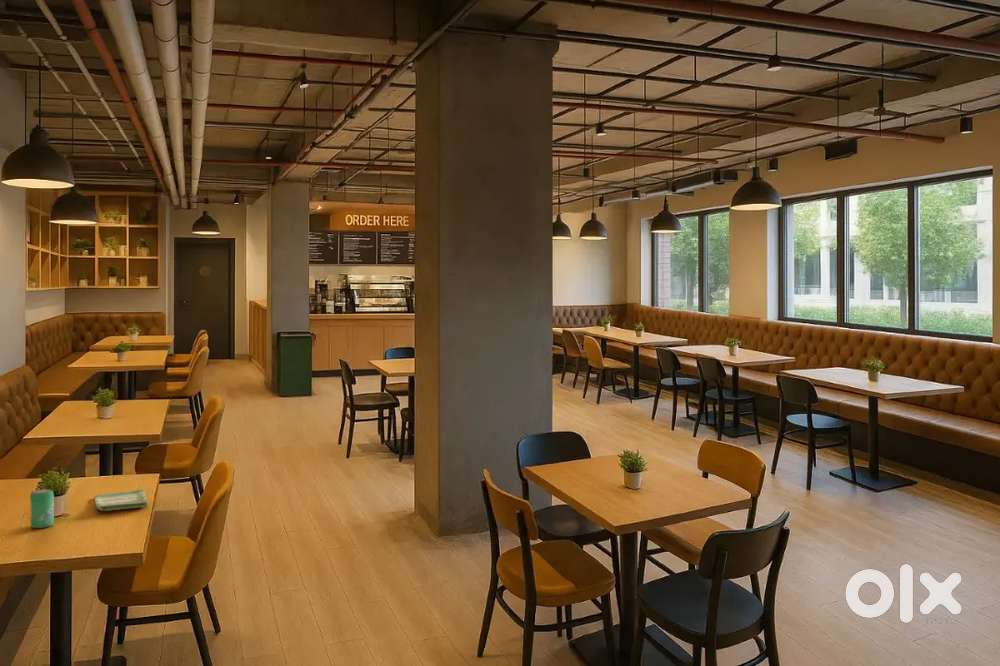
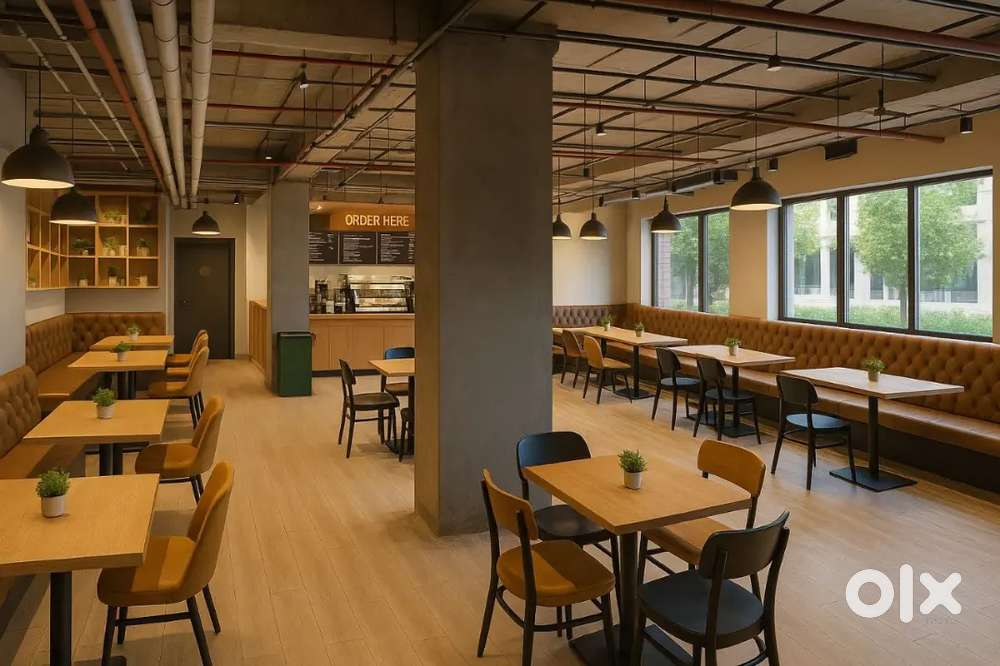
- beverage can (42, 508)
- dish towel (121, 499)
